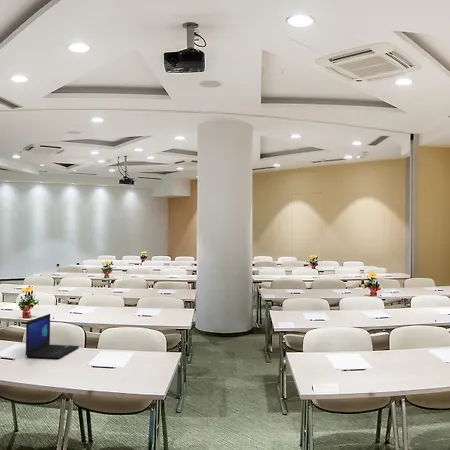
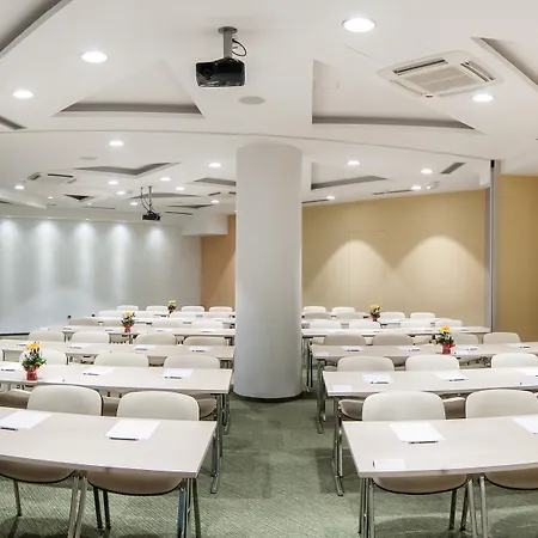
- laptop (49, 335)
